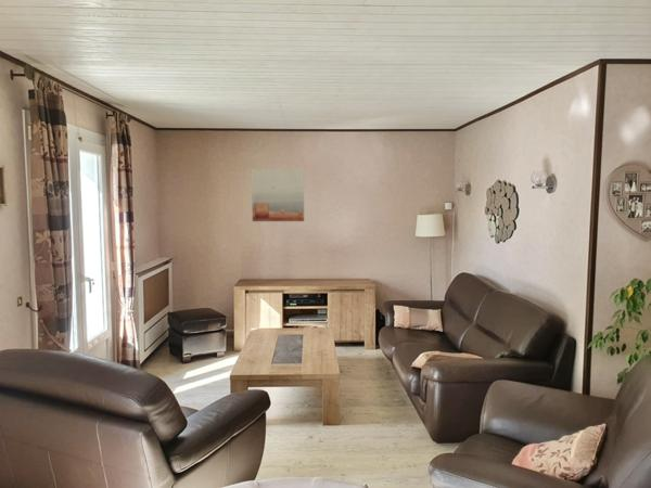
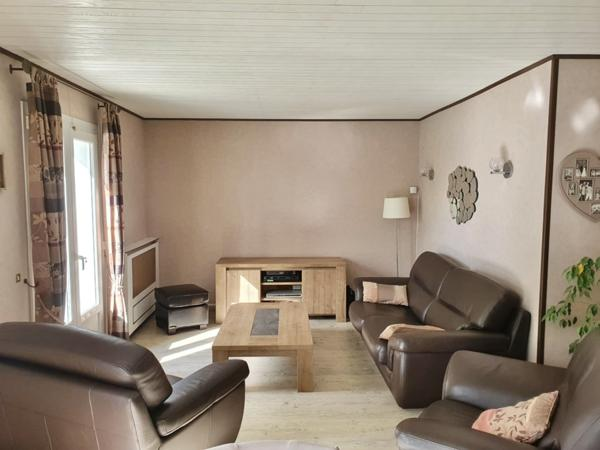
- wall art (278, 195)
